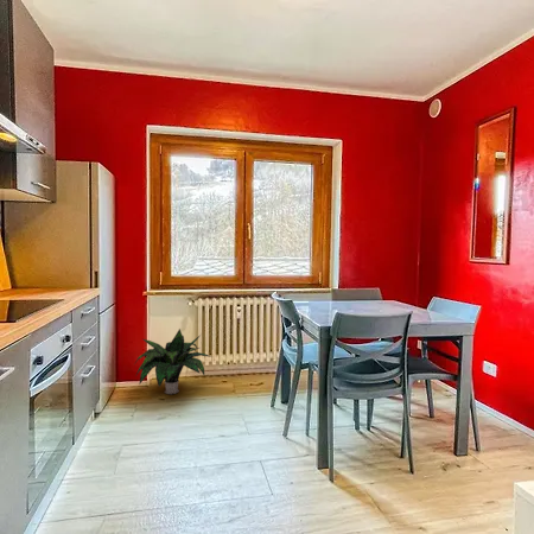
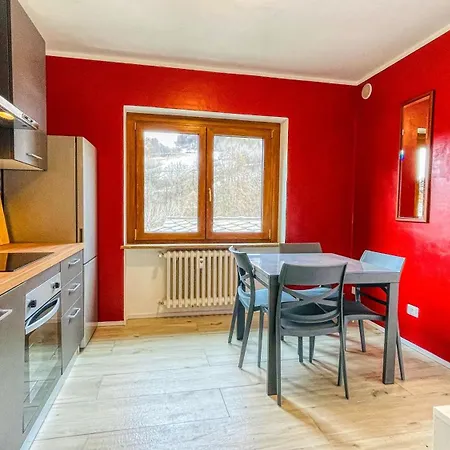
- potted plant (174, 361)
